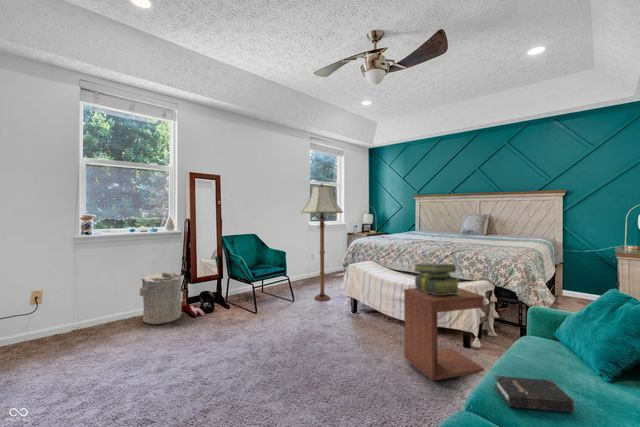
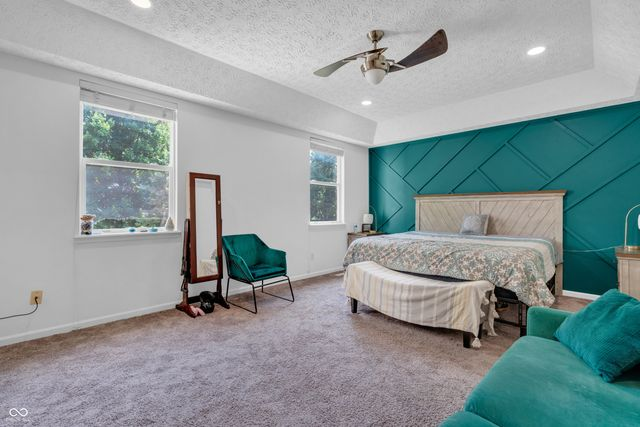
- laundry hamper (160, 295)
- side table (436, 330)
- hardback book (531, 393)
- floor lamp (322, 240)
- stack of books (434, 276)
